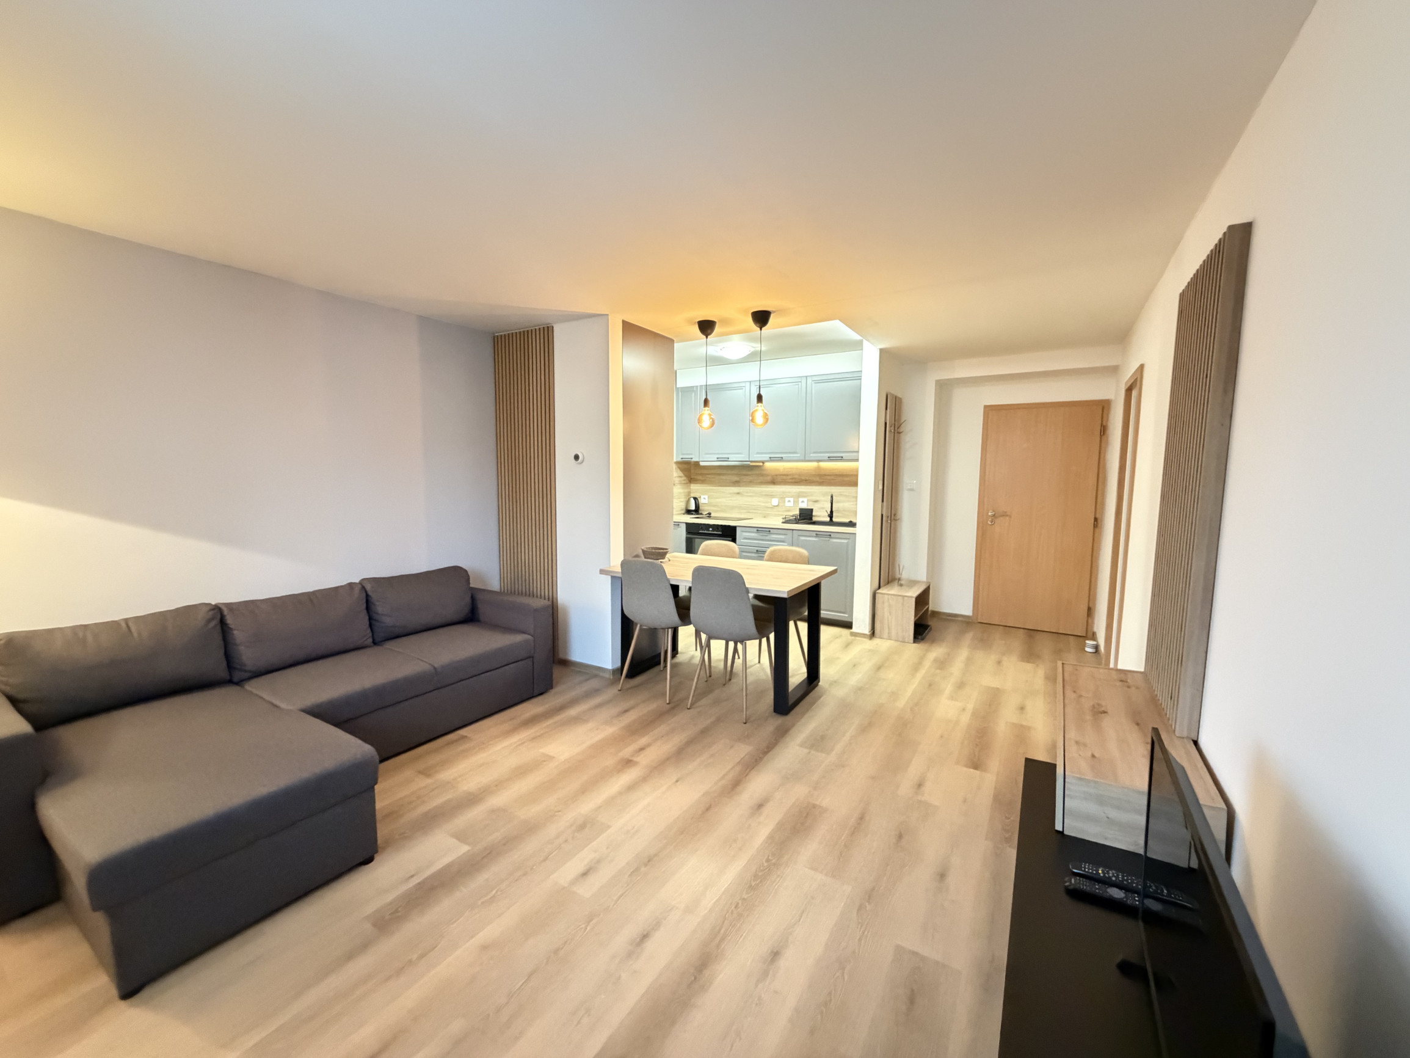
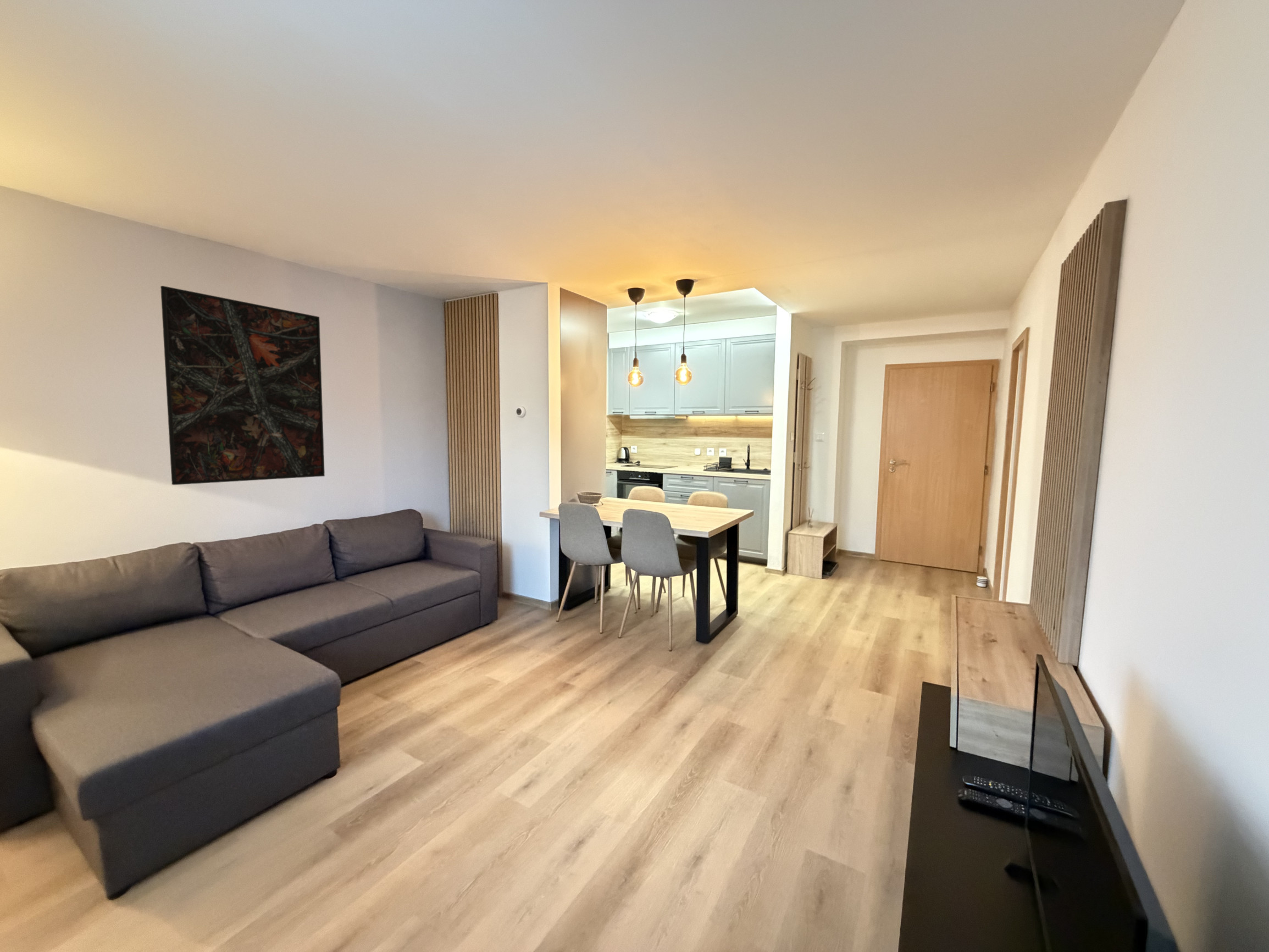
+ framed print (252, 392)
